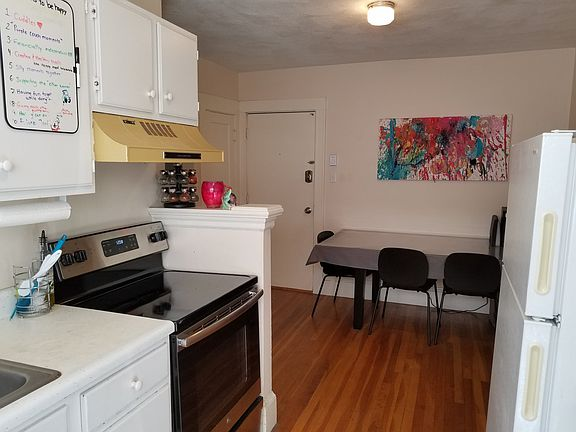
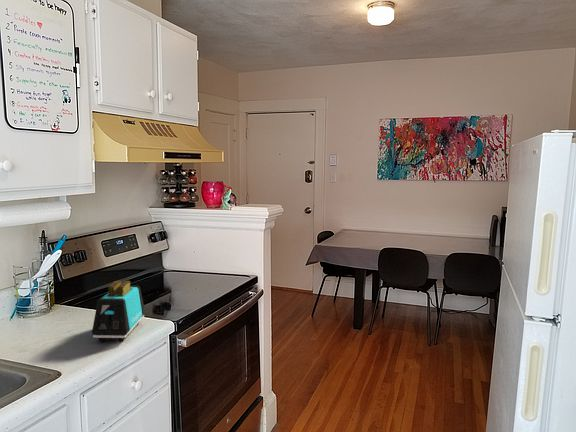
+ toaster (120, 307)
